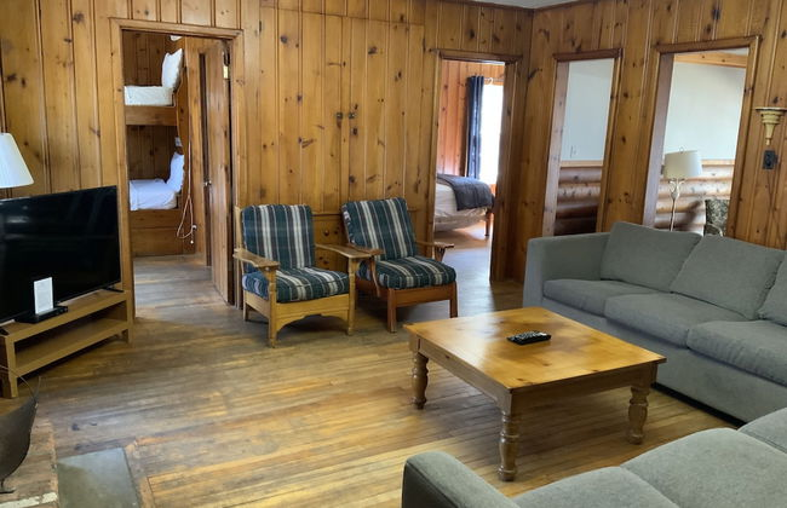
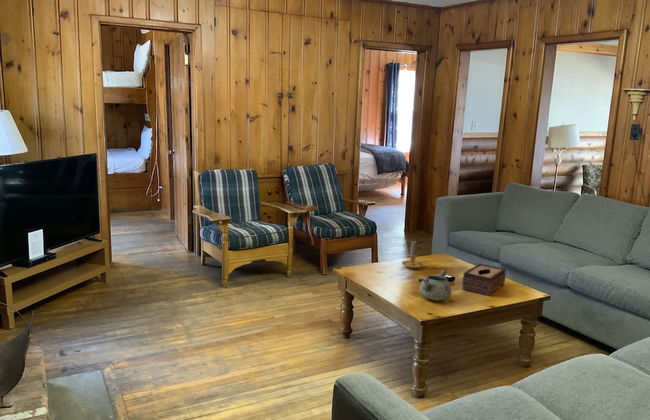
+ candle (415, 254)
+ tissue box (484, 278)
+ decorative bowl (435, 286)
